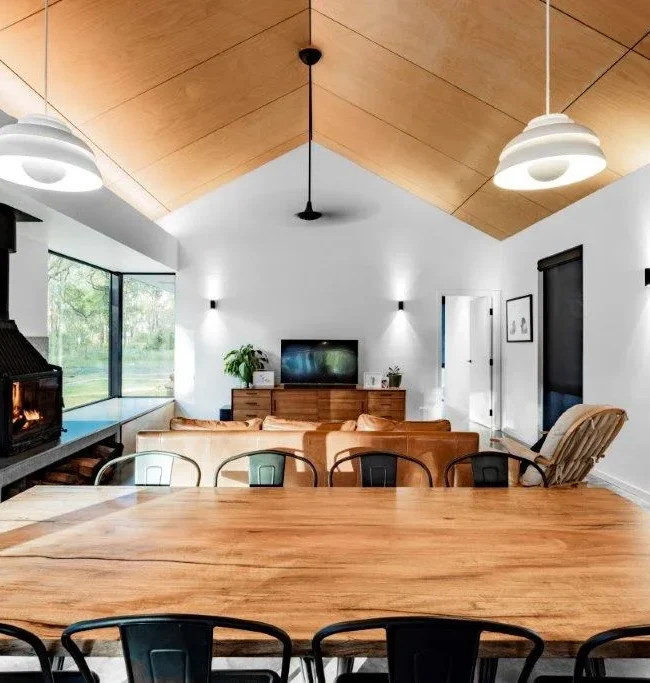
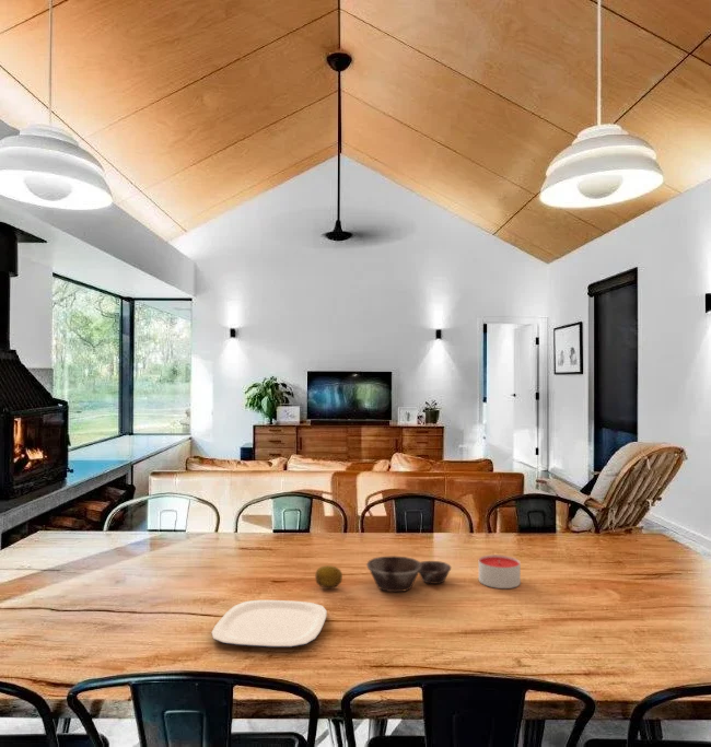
+ bowl (409, 573)
+ plate (271, 623)
+ fruit (328, 576)
+ candle (499, 570)
